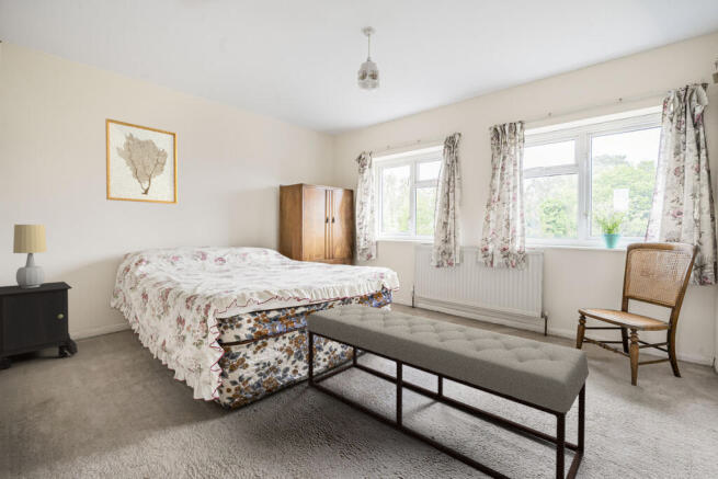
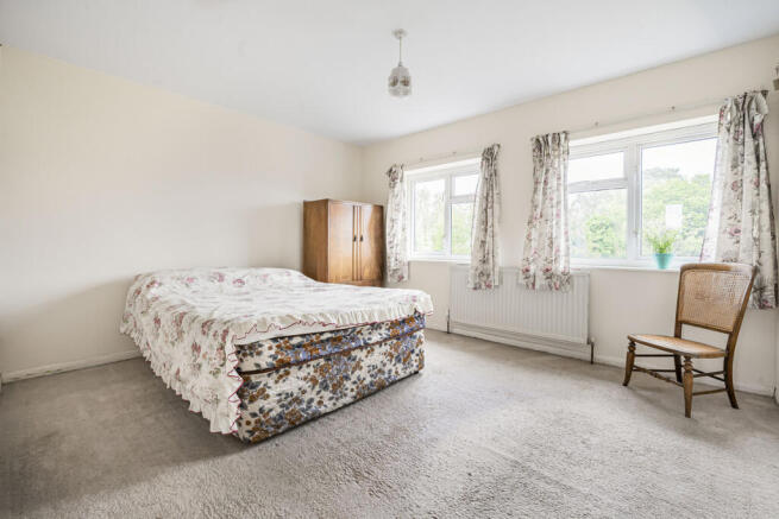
- wall art (144, 163)
- nightstand (33, 321)
- bench (421, 369)
- table lamp (30, 255)
